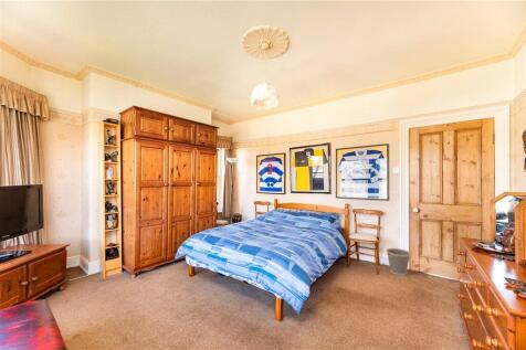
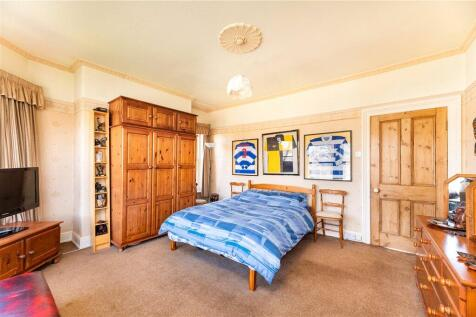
- wastebasket (398, 262)
